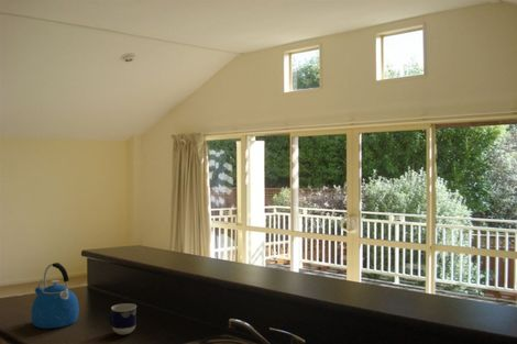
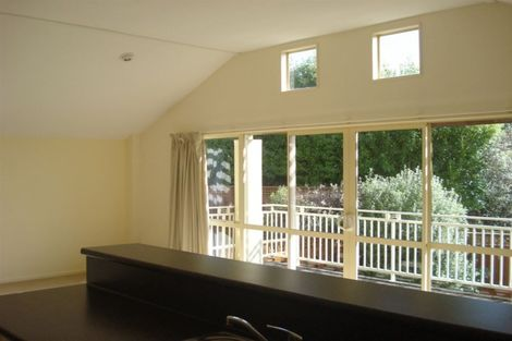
- kettle (52, 291)
- cup (121, 320)
